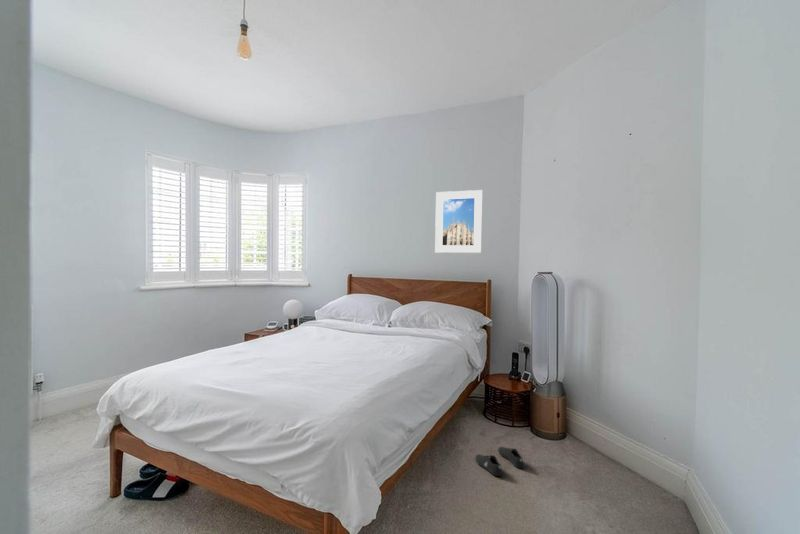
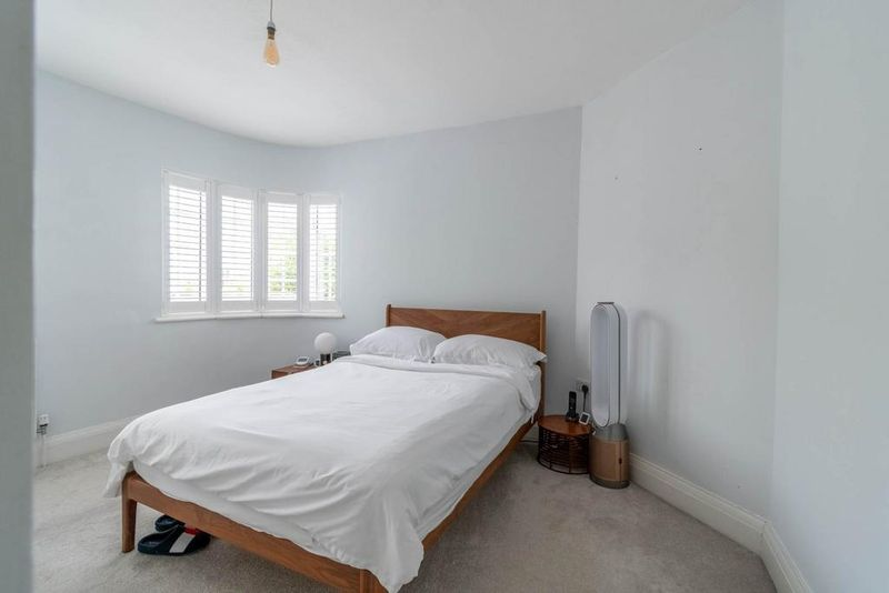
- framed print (458, 222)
- shoe (500, 454)
